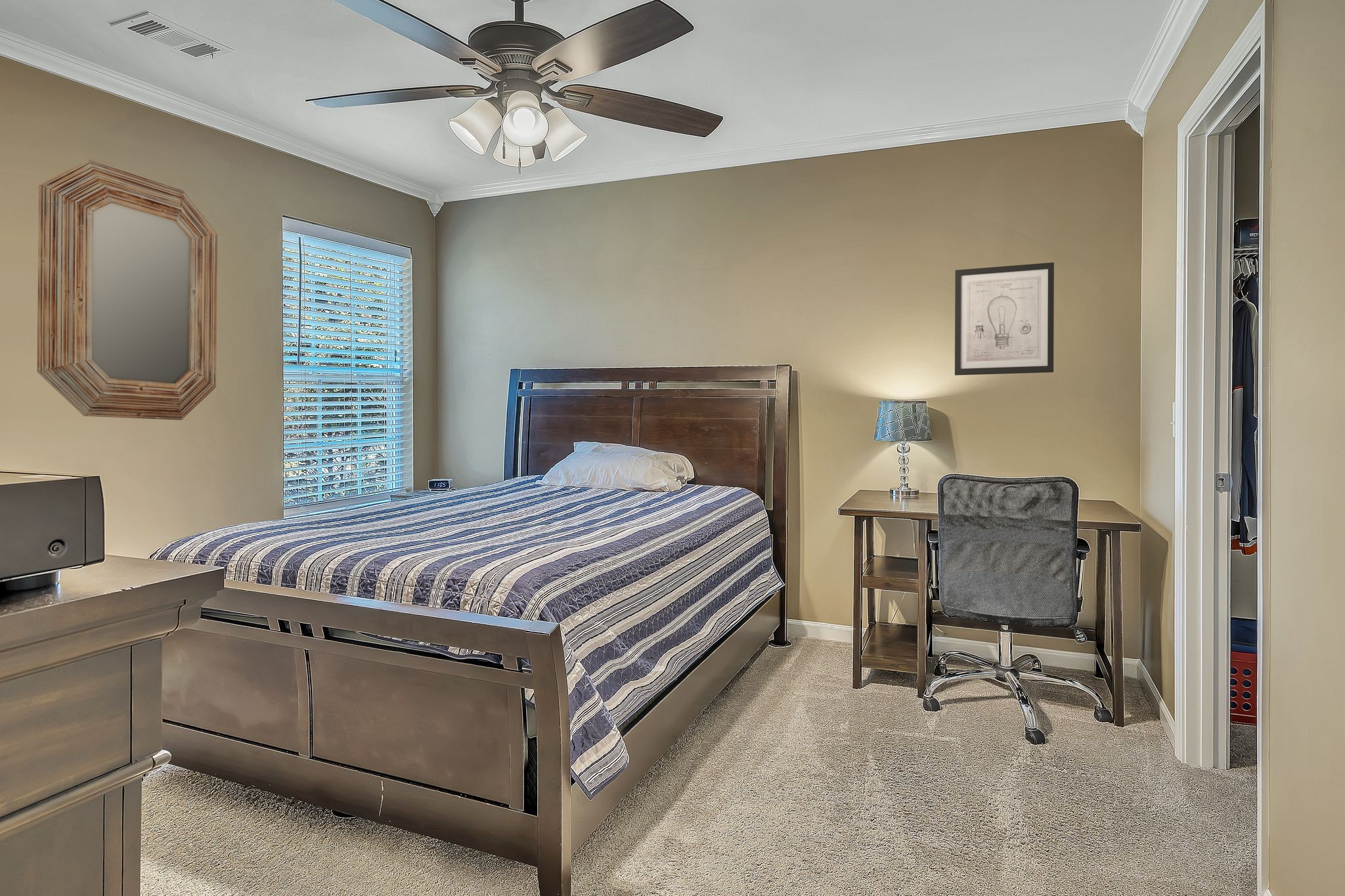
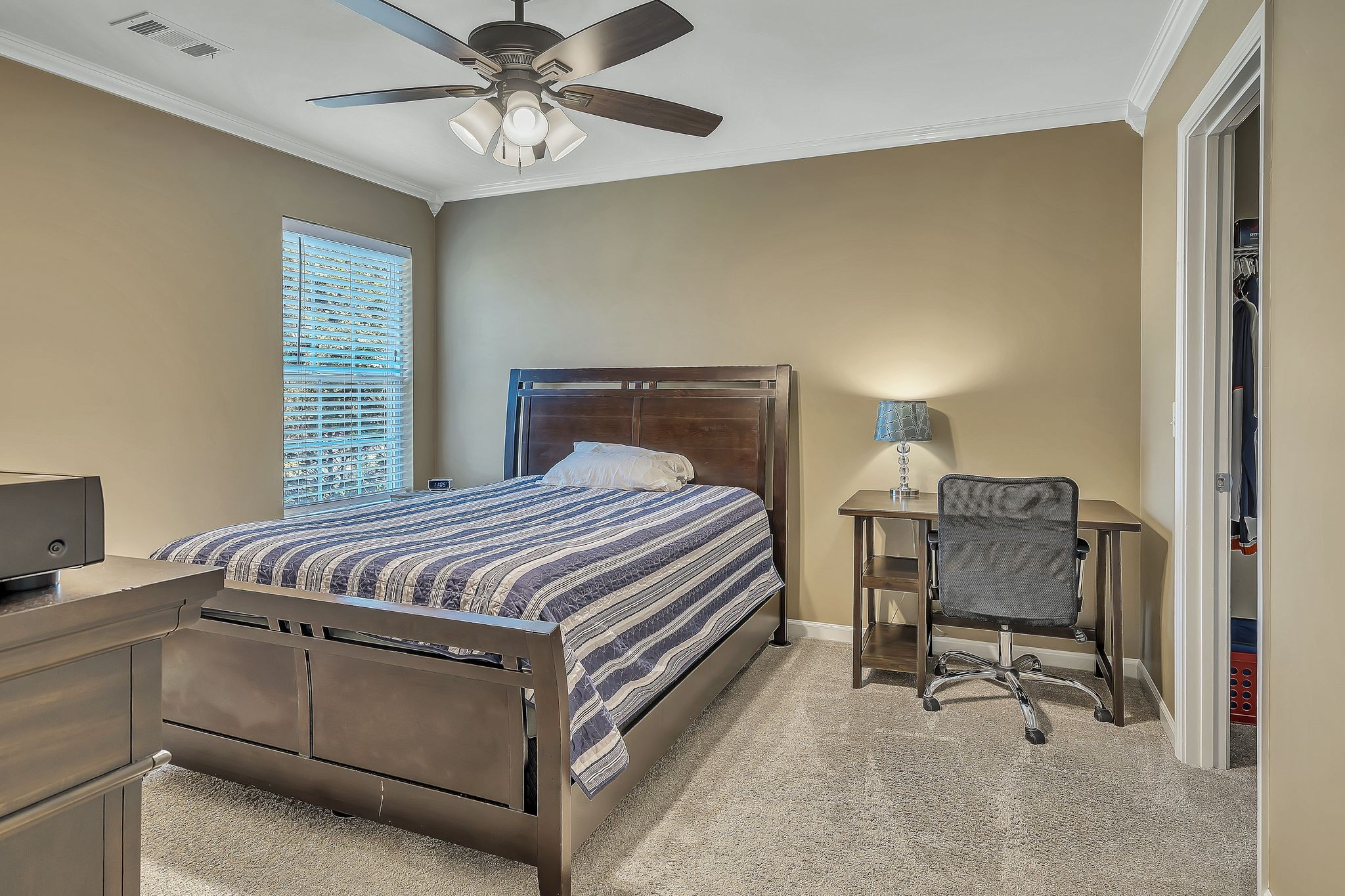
- home mirror (139, 297)
- wall art (1003, 320)
